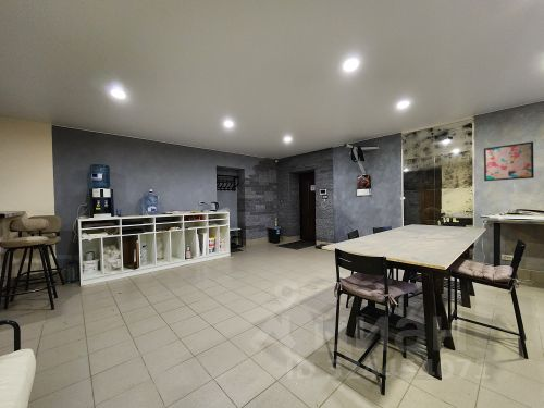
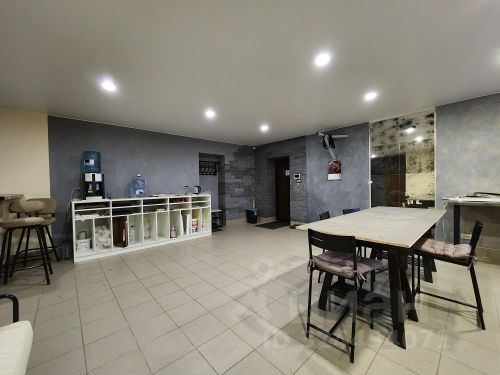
- wall art (507, 162)
